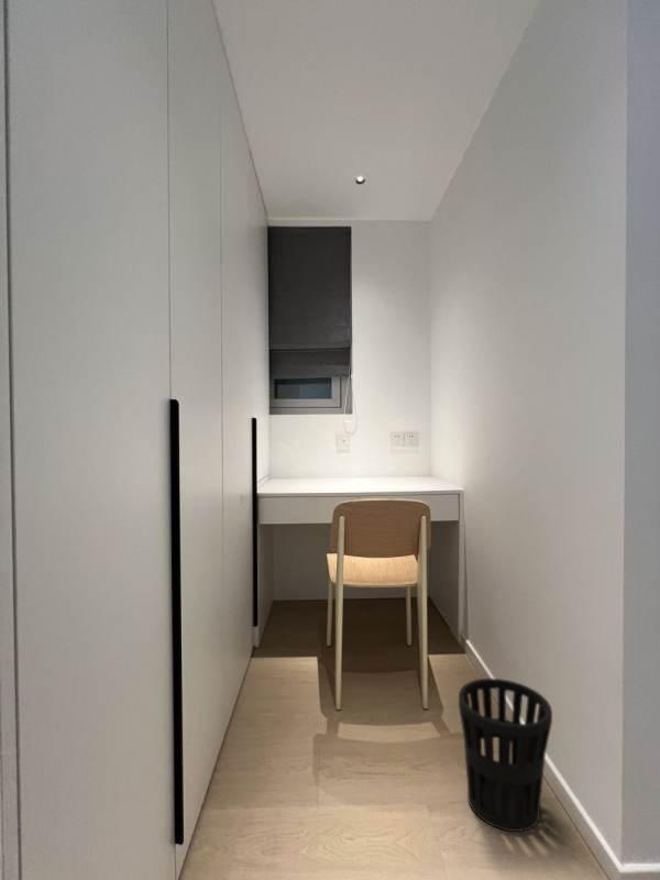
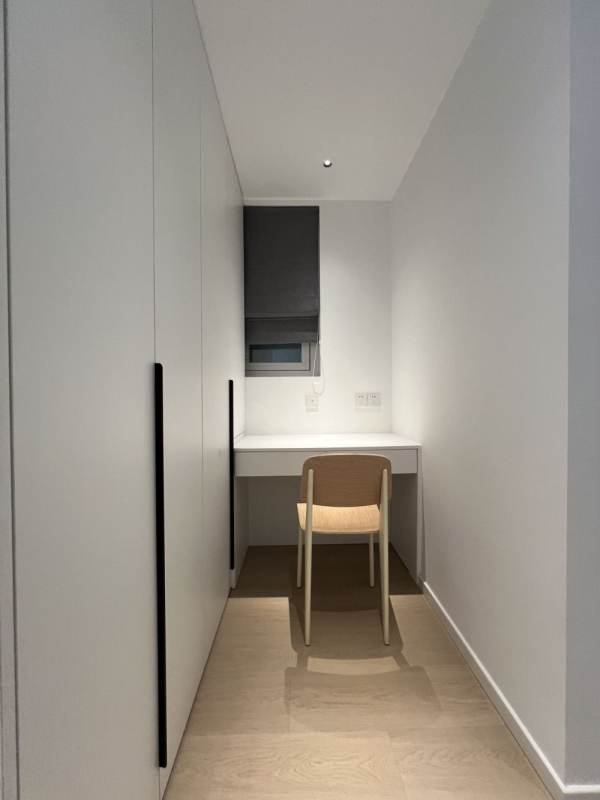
- wastebasket (503, 751)
